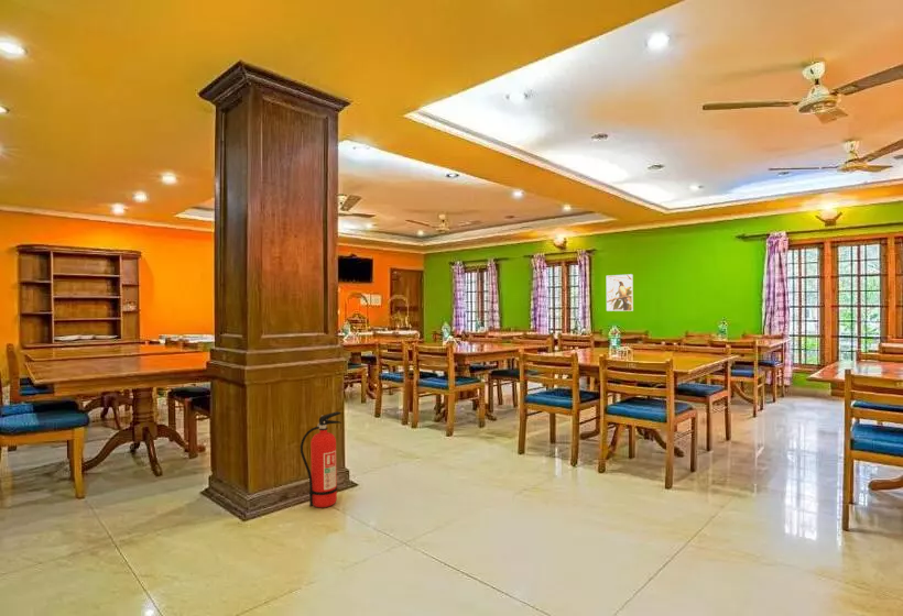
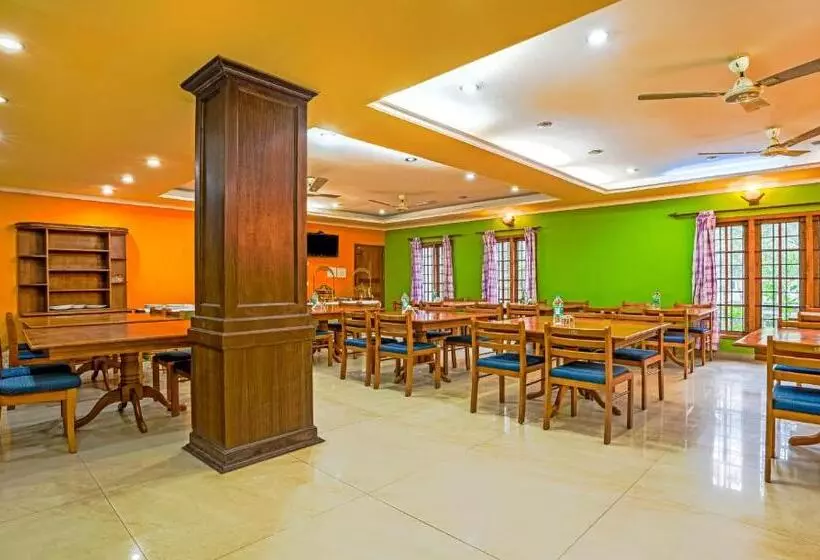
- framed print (619, 293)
- fire extinguisher (320, 460)
